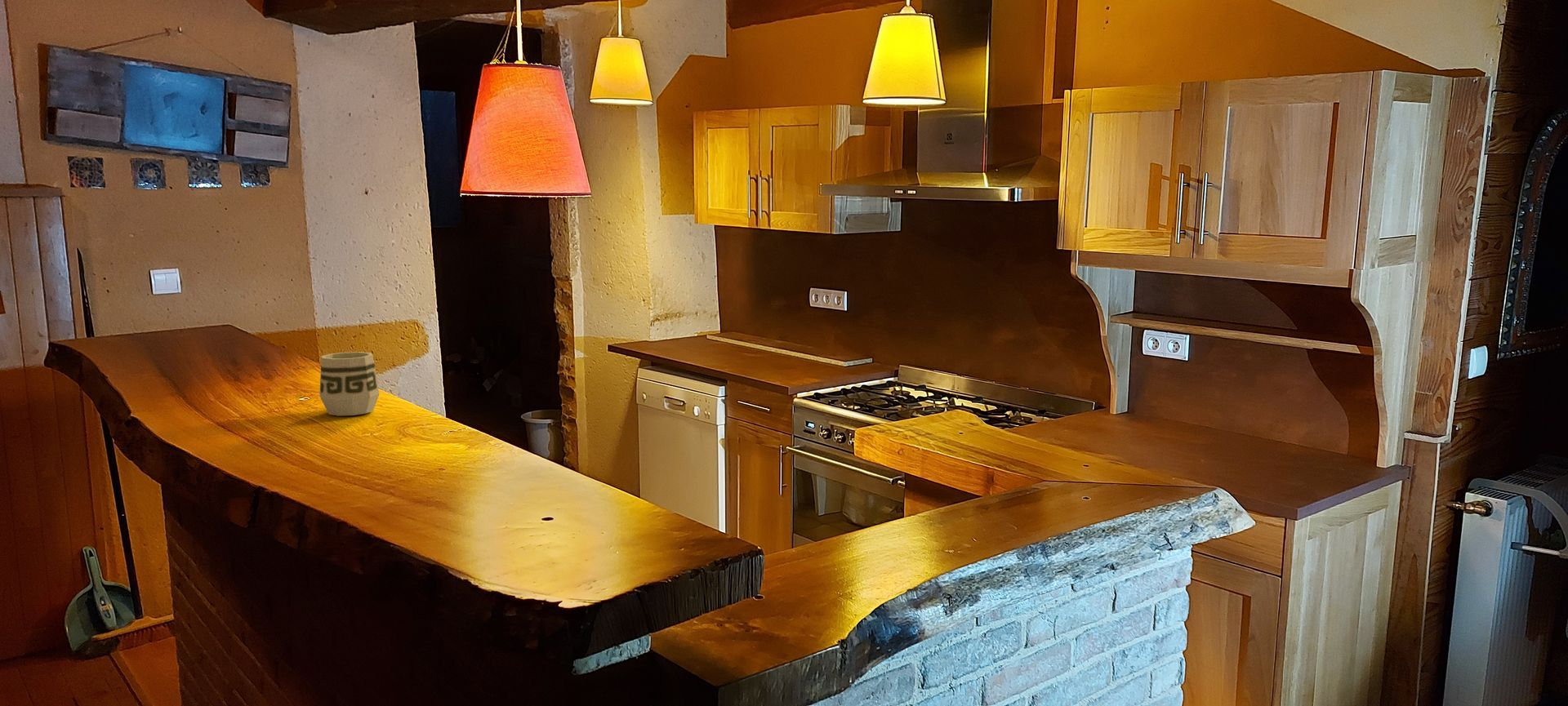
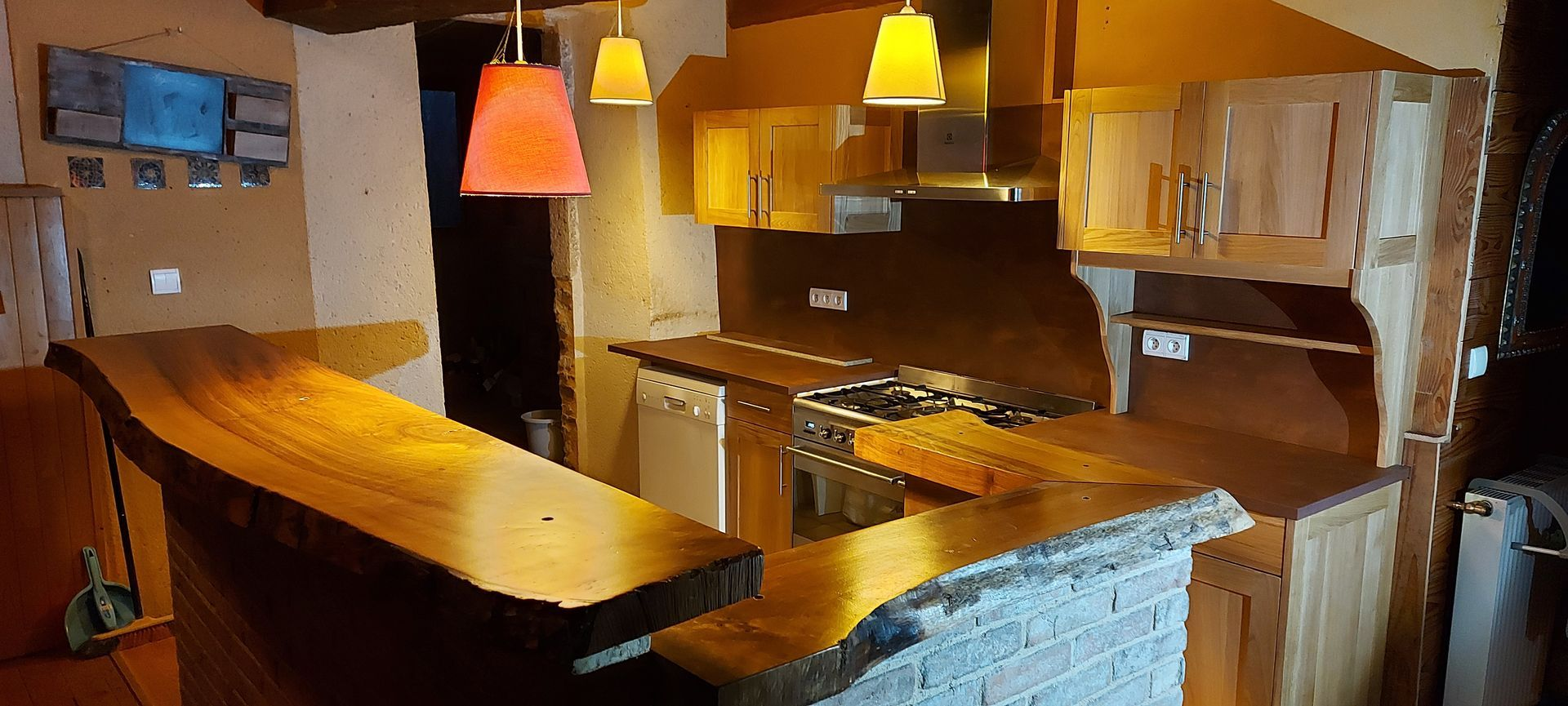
- cup (349, 383)
